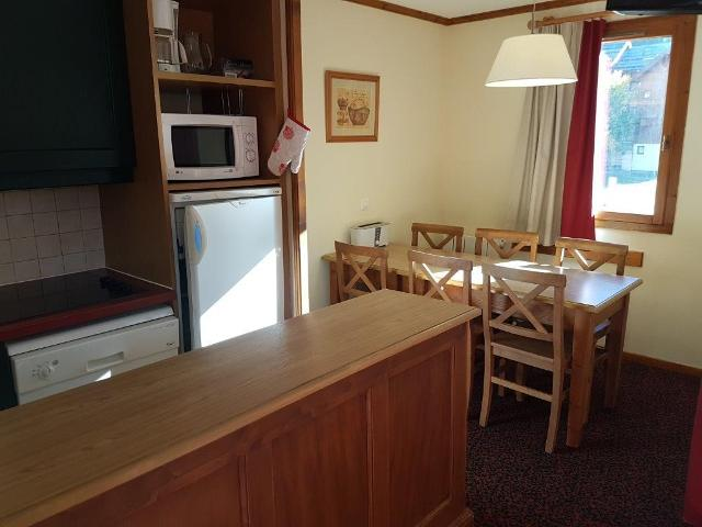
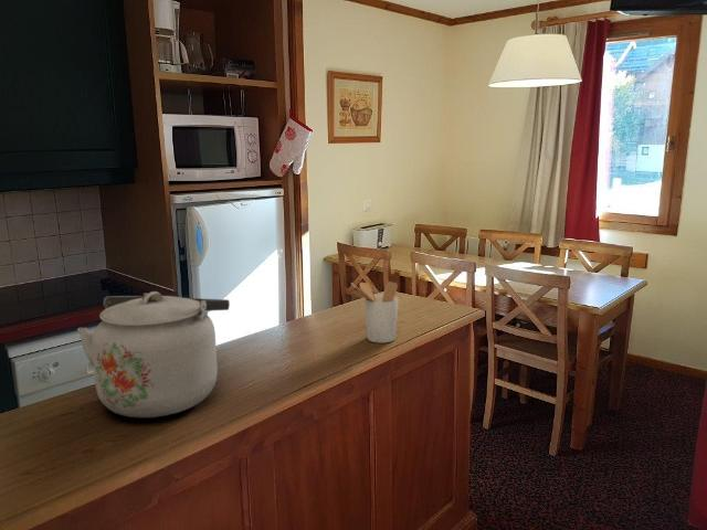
+ utensil holder (373, 309)
+ kettle (146, 344)
